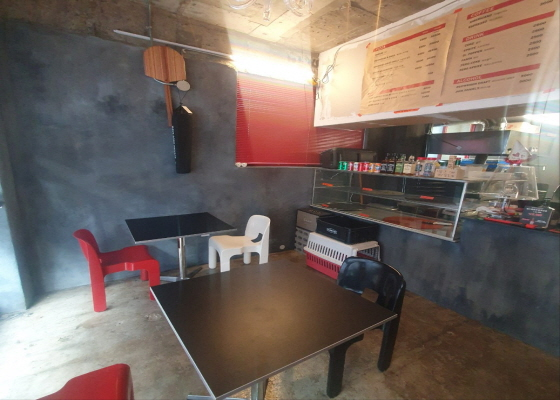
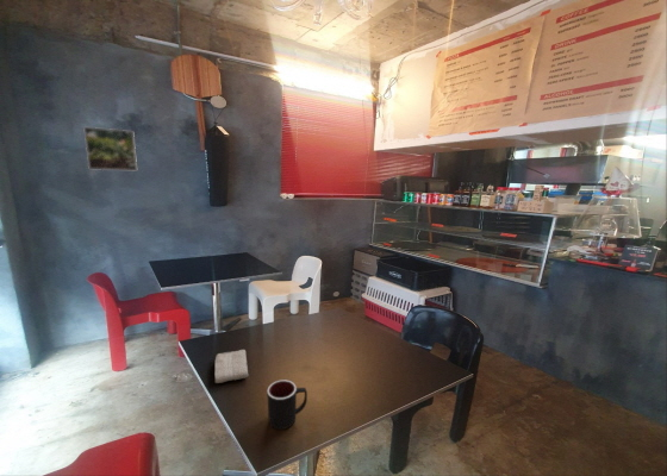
+ mug (287, 403)
+ washcloth (231, 364)
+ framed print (111, 149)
